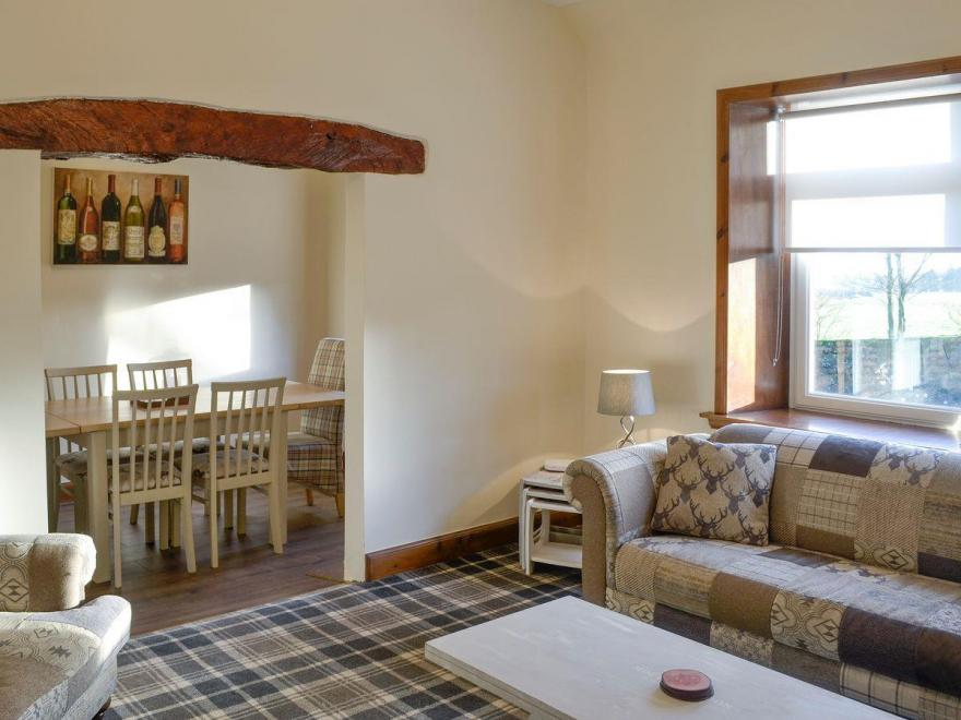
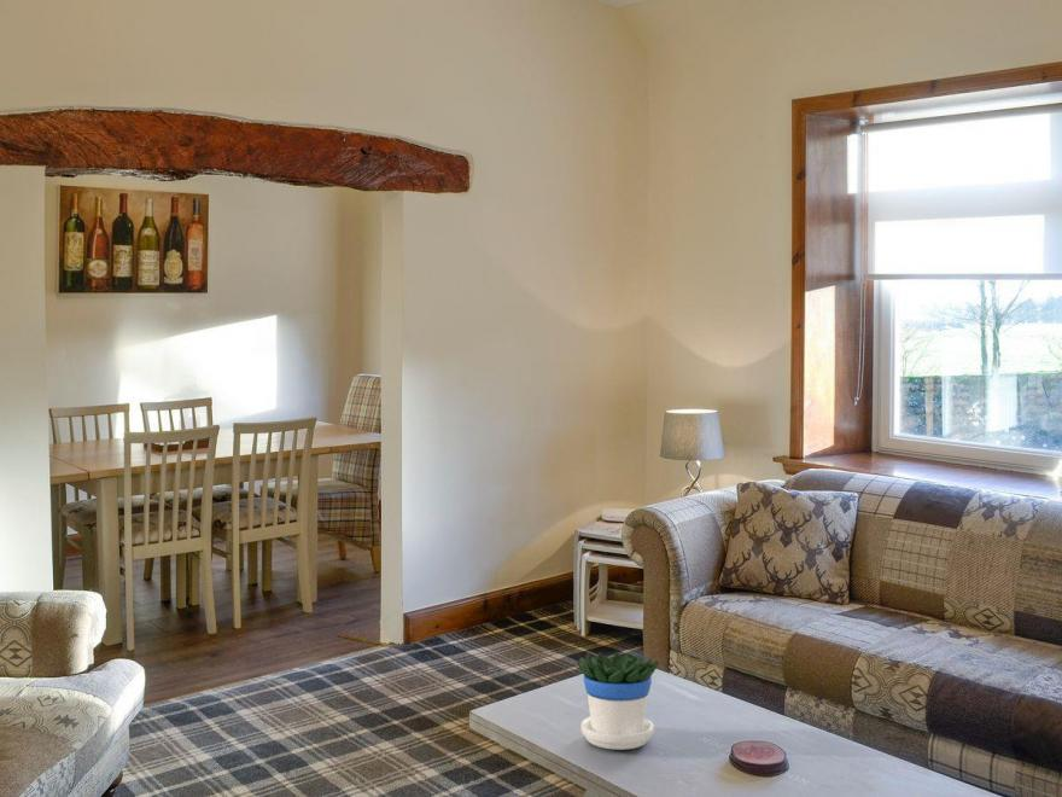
+ flowerpot (617, 700)
